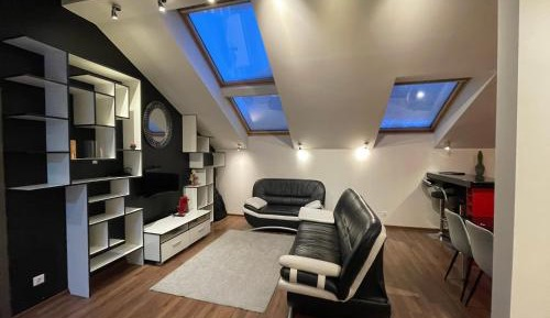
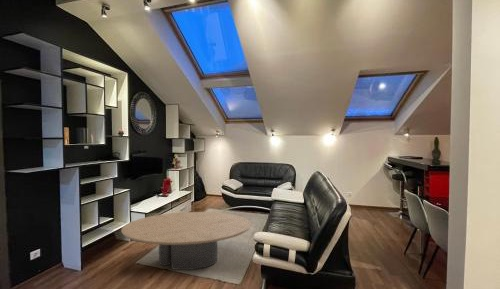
+ coffee table (188, 242)
